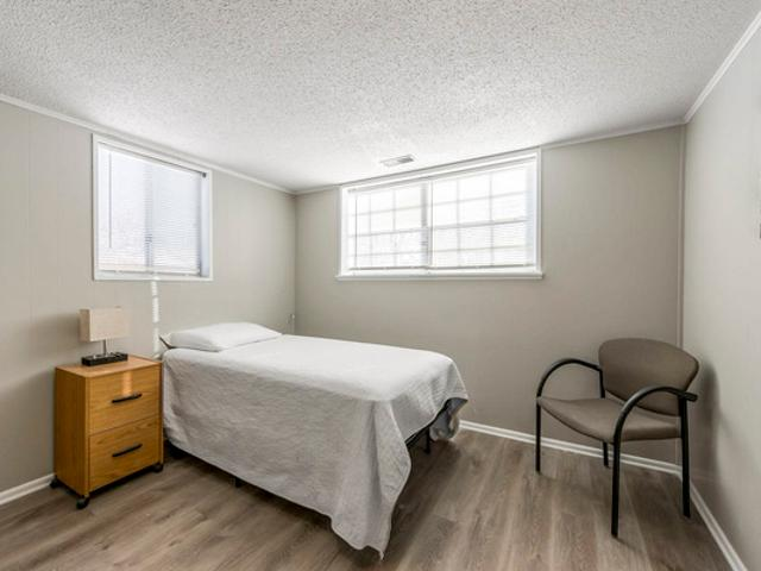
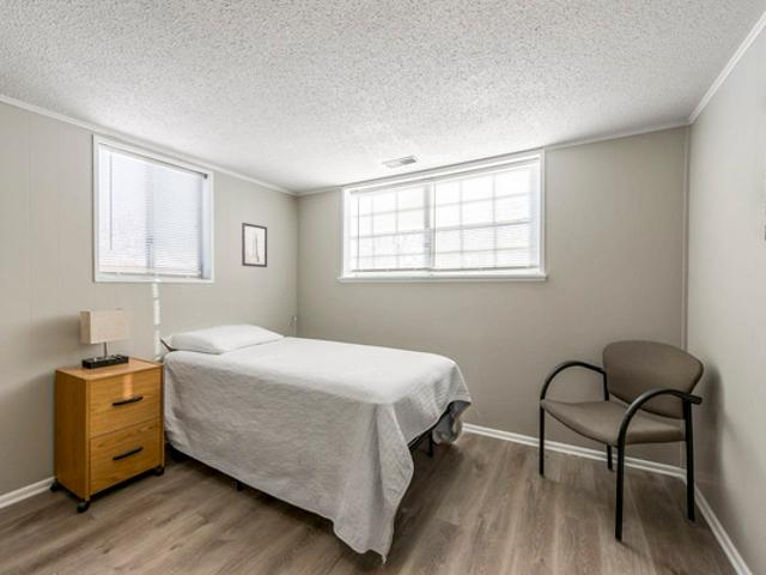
+ wall art (255, 246)
